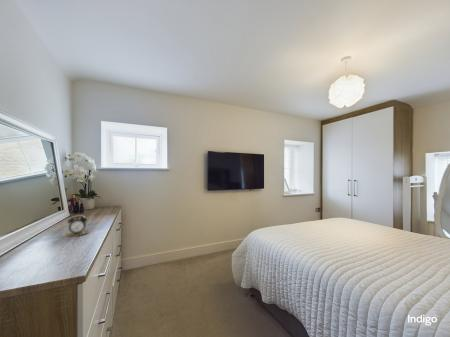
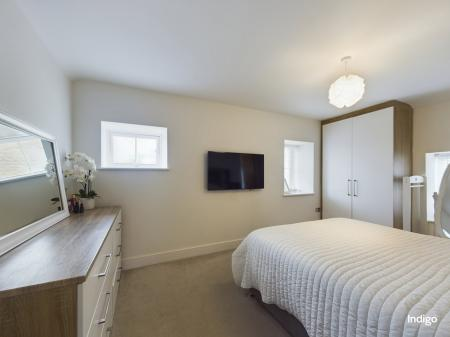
- alarm clock (77, 224)
